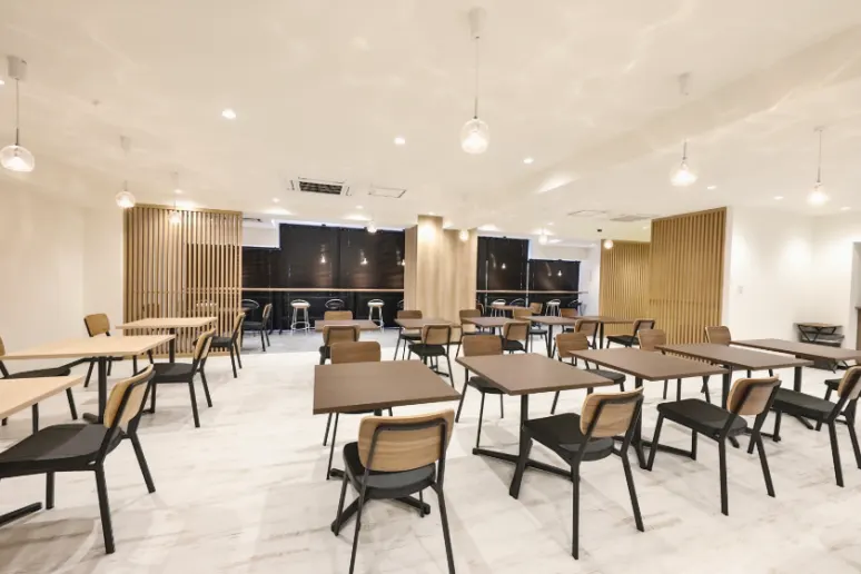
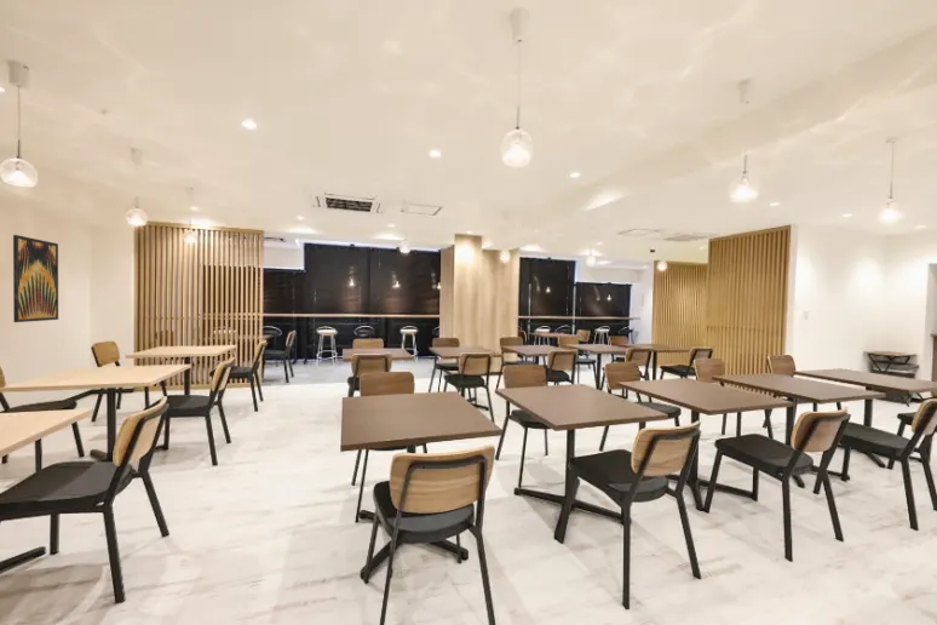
+ wall art (36, 280)
